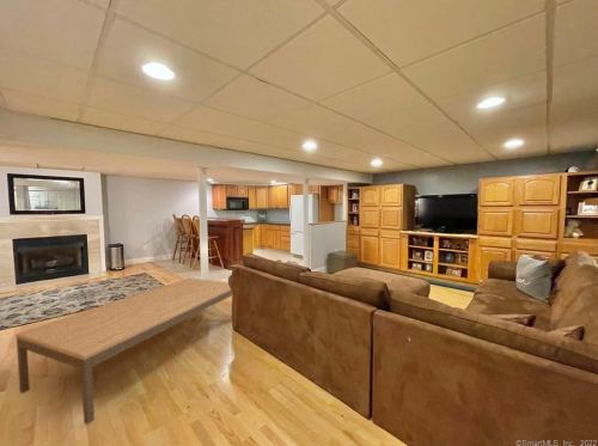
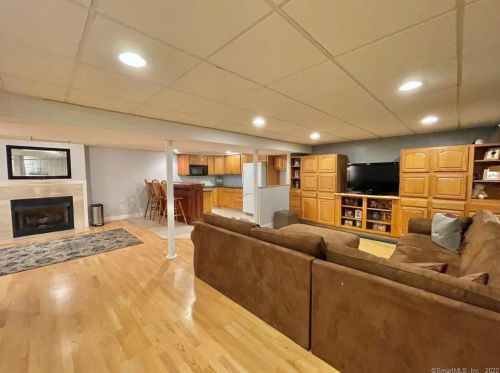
- coffee table (155, 324)
